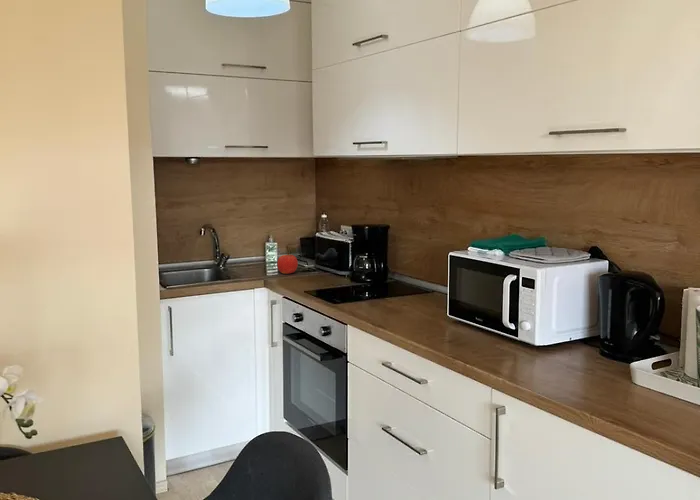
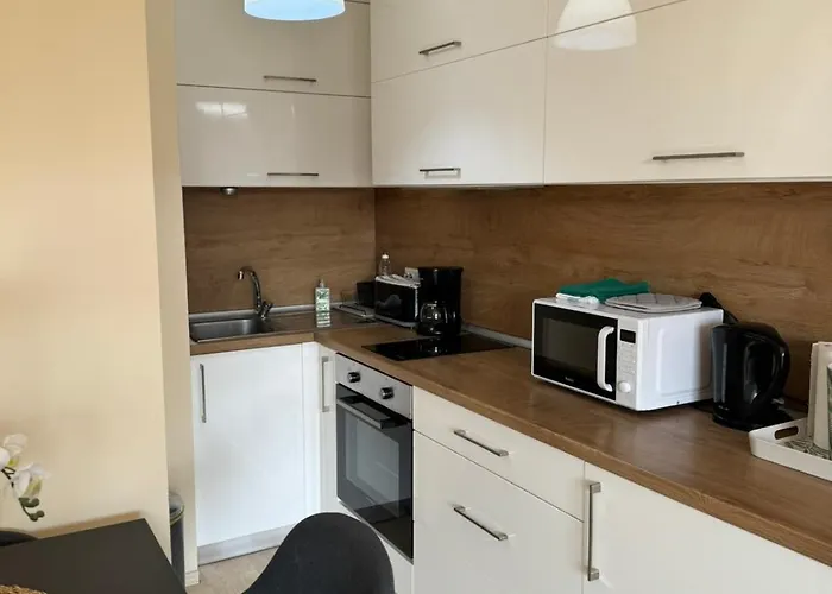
- apple (287, 262)
